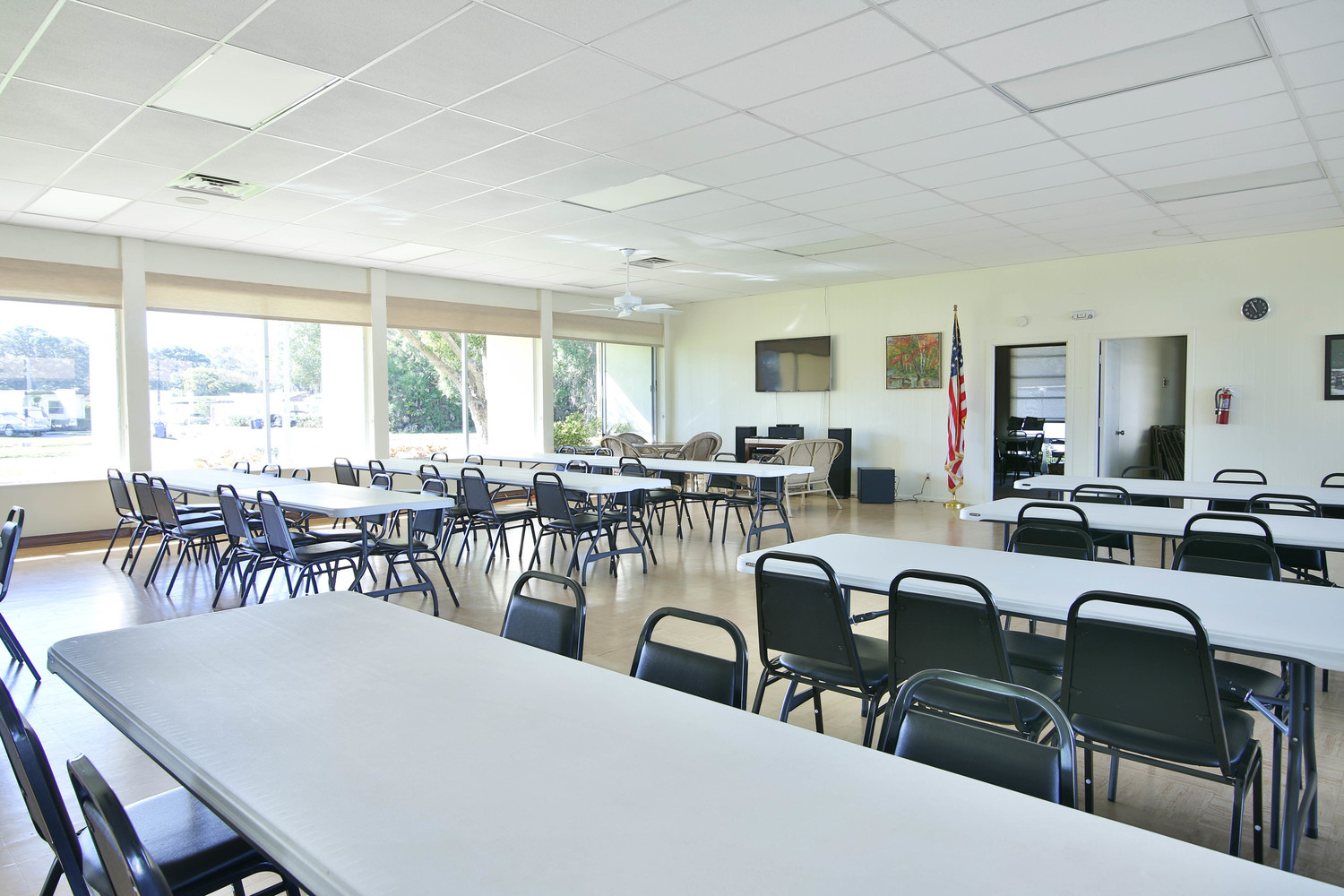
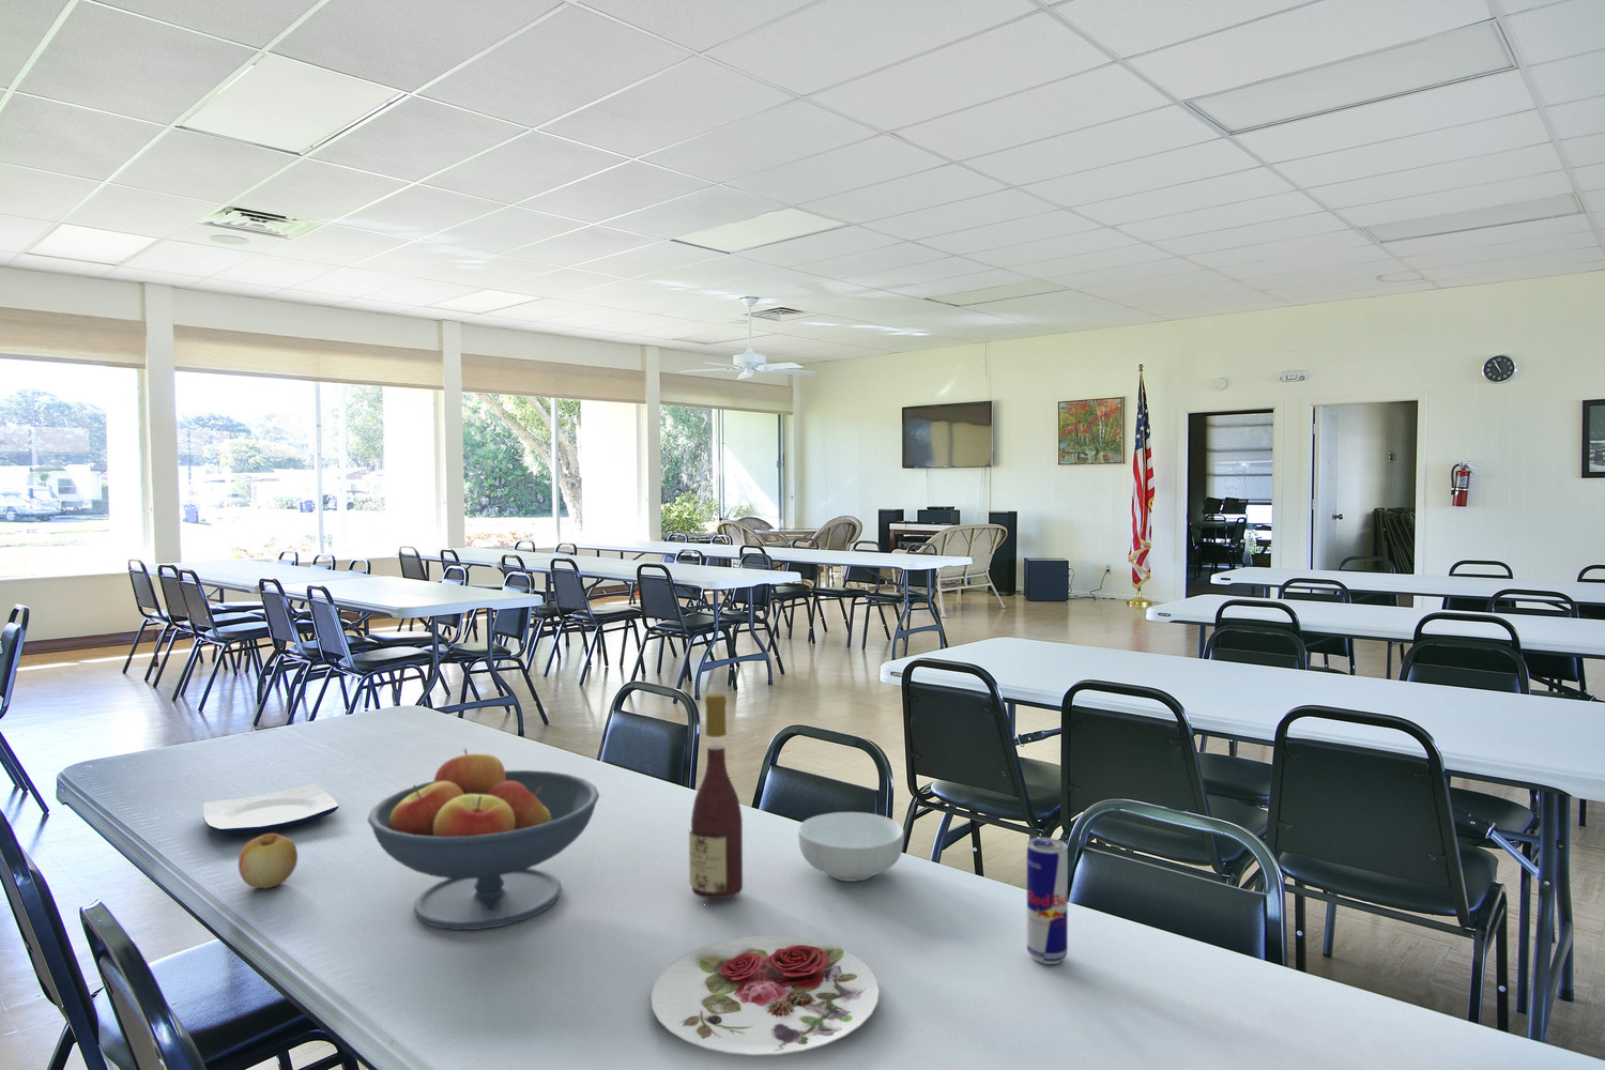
+ fruit bowl (488, 832)
+ plate (271, 811)
+ cereal bowl (850, 849)
+ wine bottle (715, 795)
+ apple (268, 859)
+ plate (765, 986)
+ beverage can (1046, 900)
